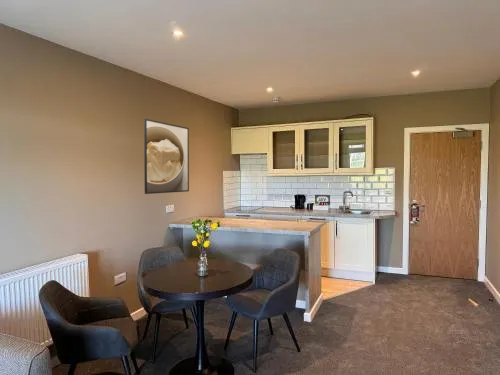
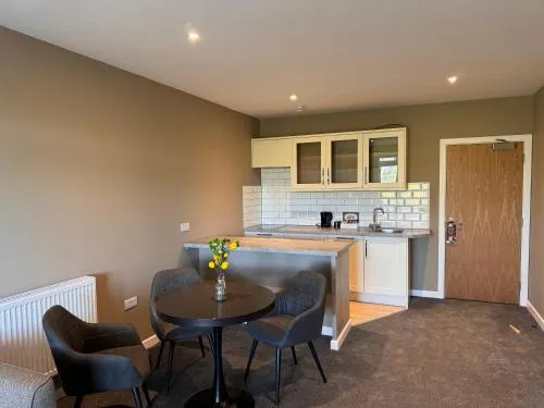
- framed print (168, 158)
